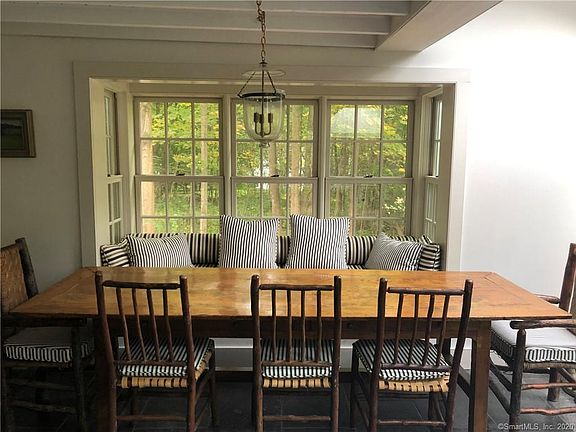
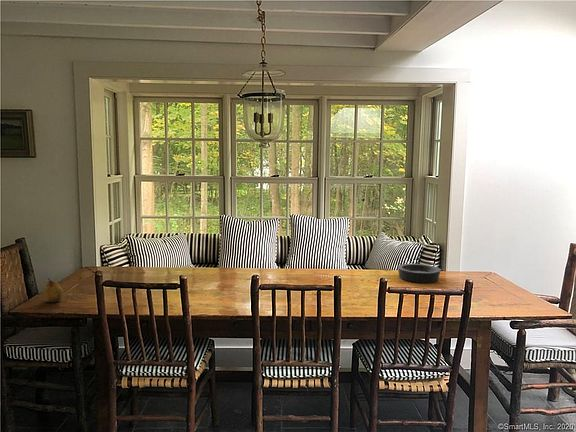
+ fruit (52, 289)
+ bowl (418, 273)
